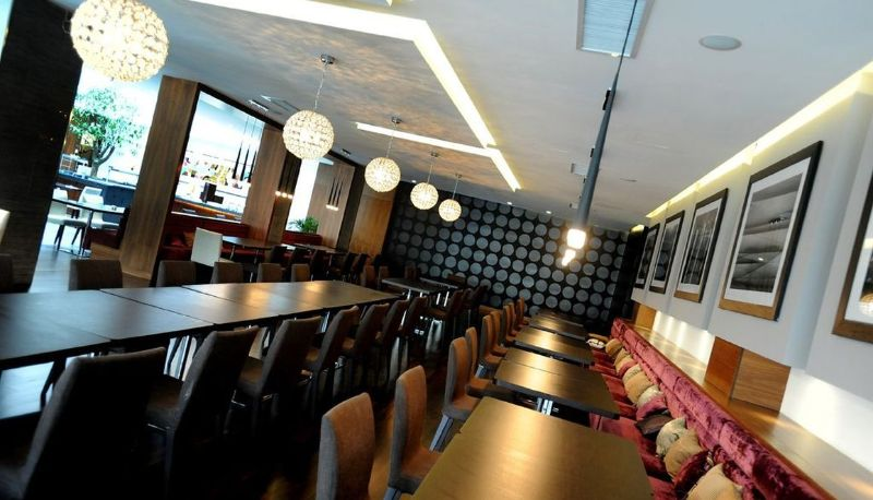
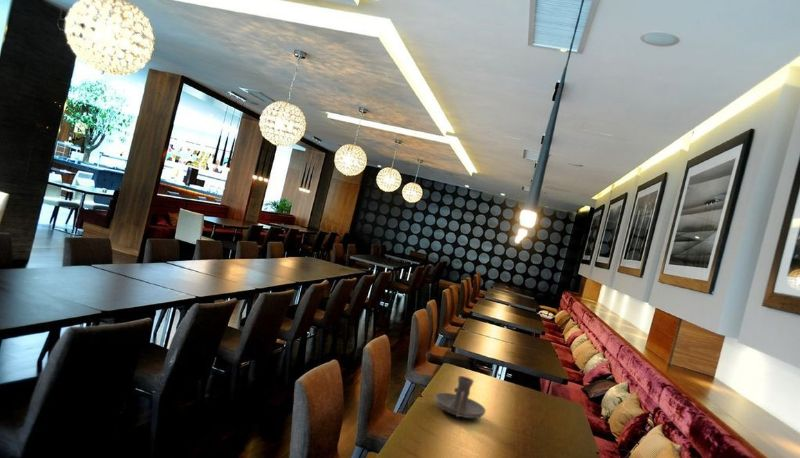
+ candle holder (461, 397)
